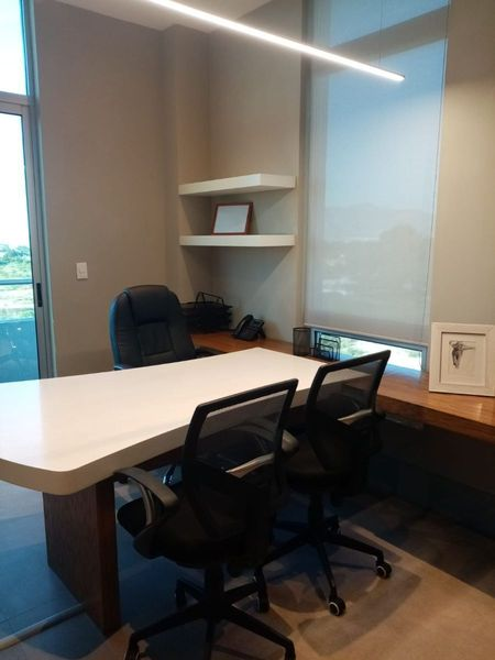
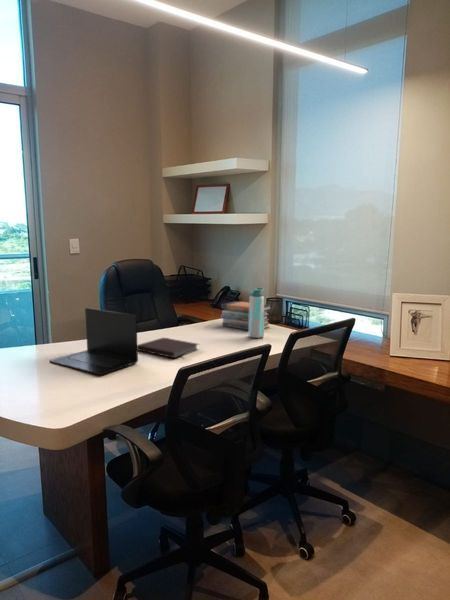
+ book stack (245, 315)
+ notebook (168, 347)
+ water bottle (256, 312)
+ laptop (92, 338)
